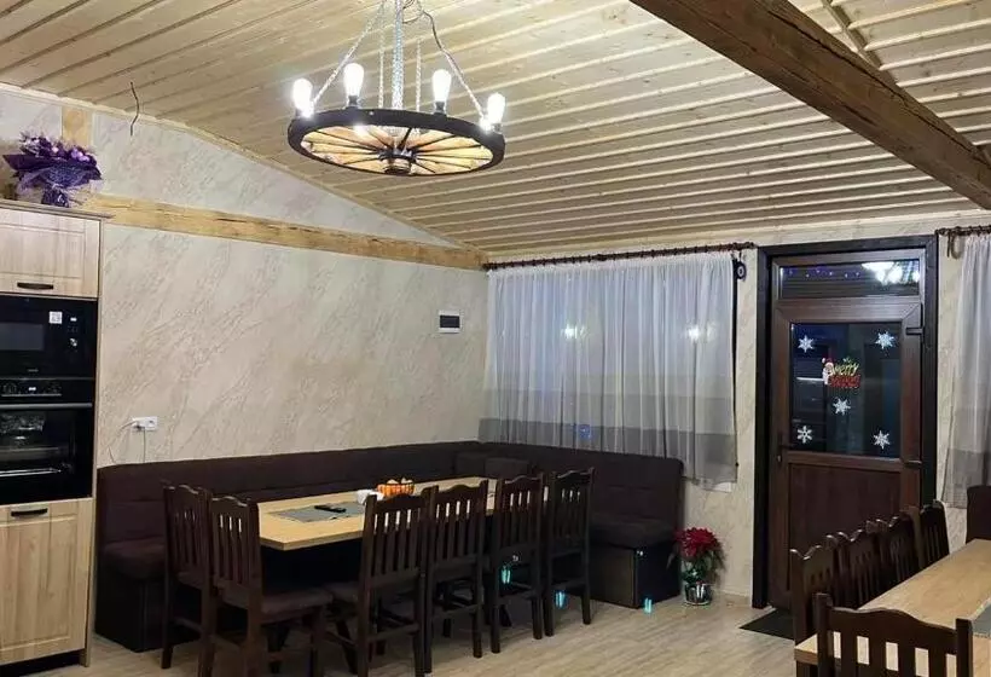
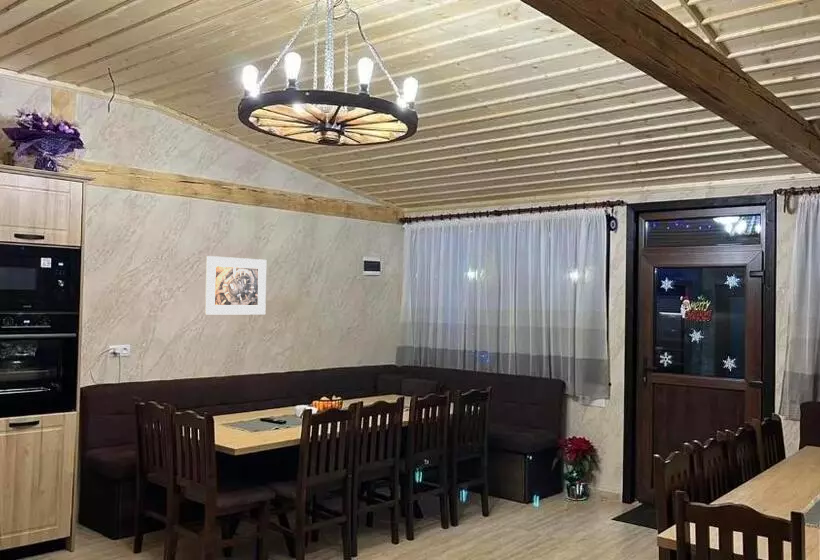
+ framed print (236, 286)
